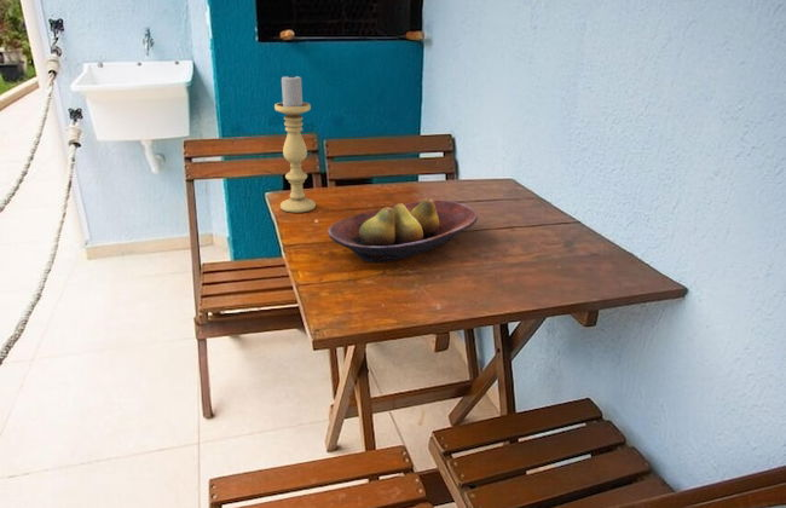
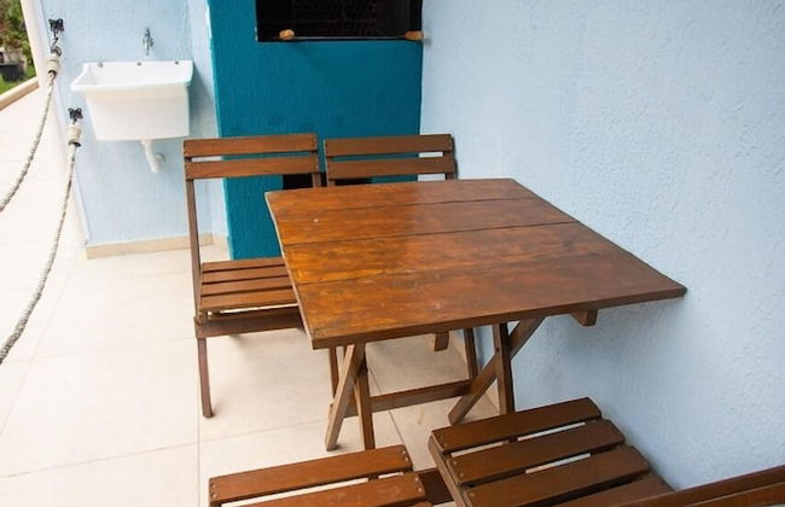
- fruit bowl (405, 223)
- candle holder (294, 143)
